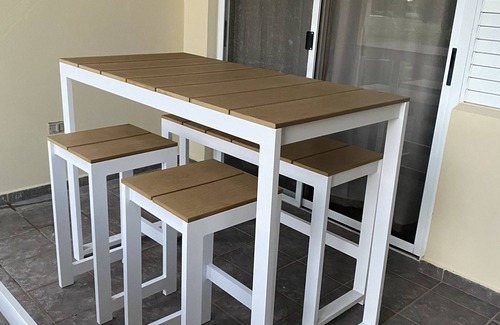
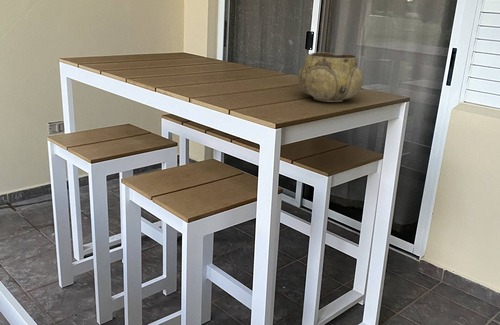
+ decorative bowl (329, 77)
